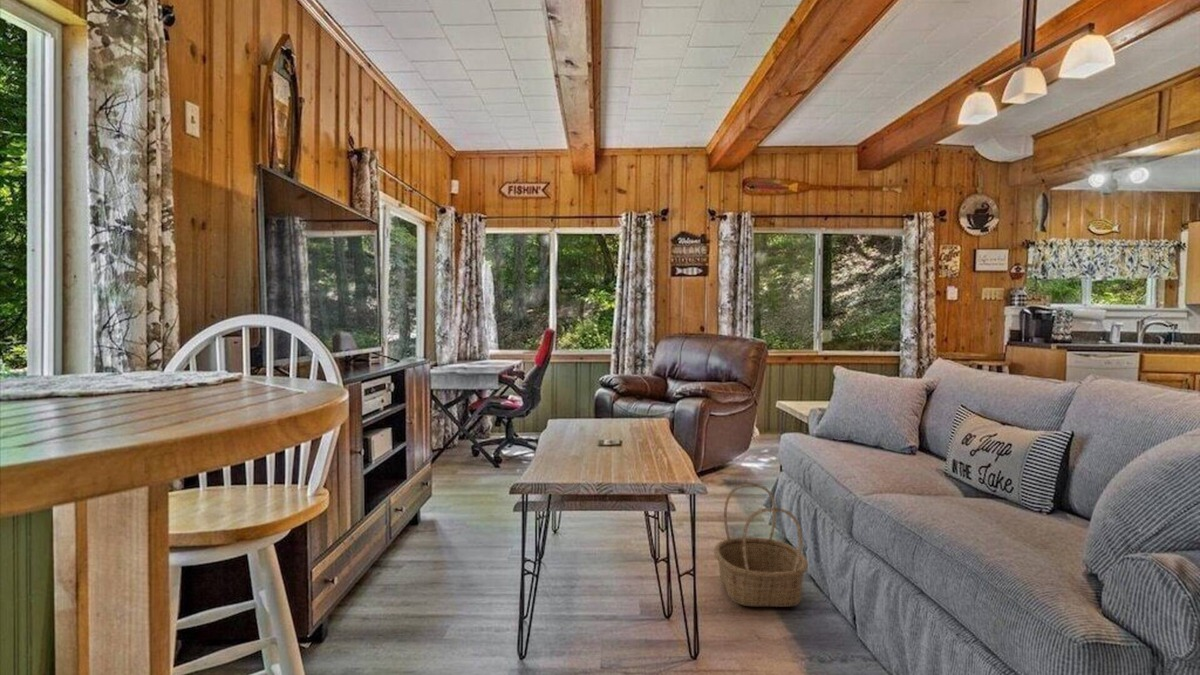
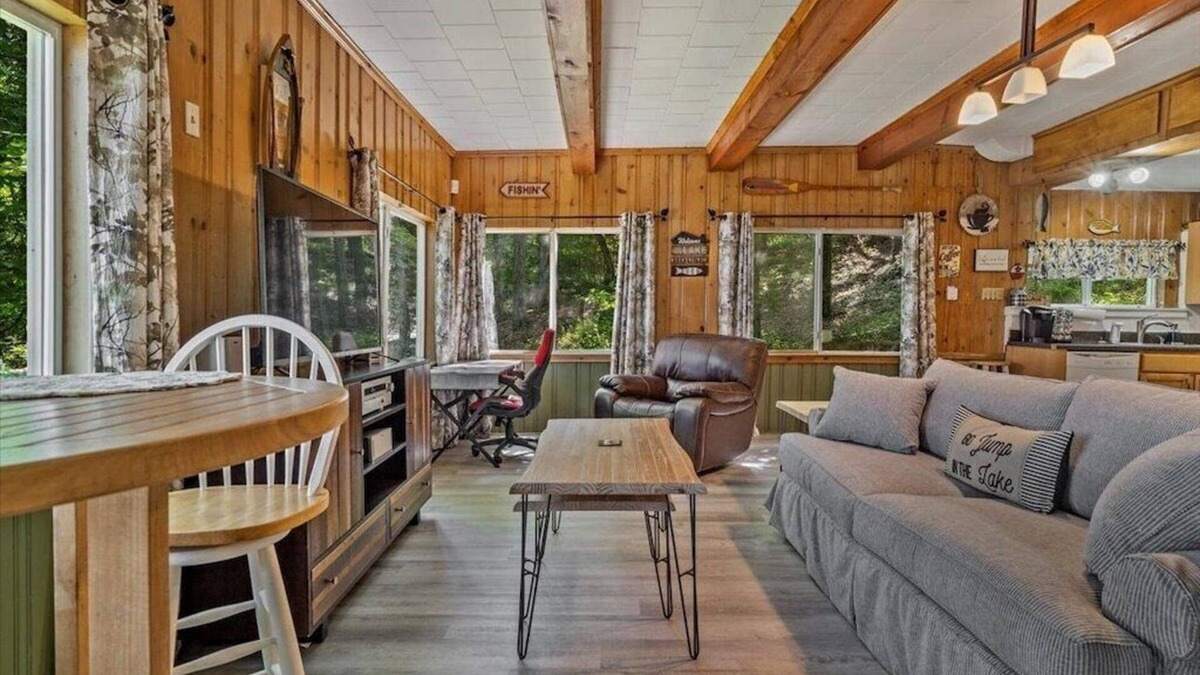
- basket (759, 543)
